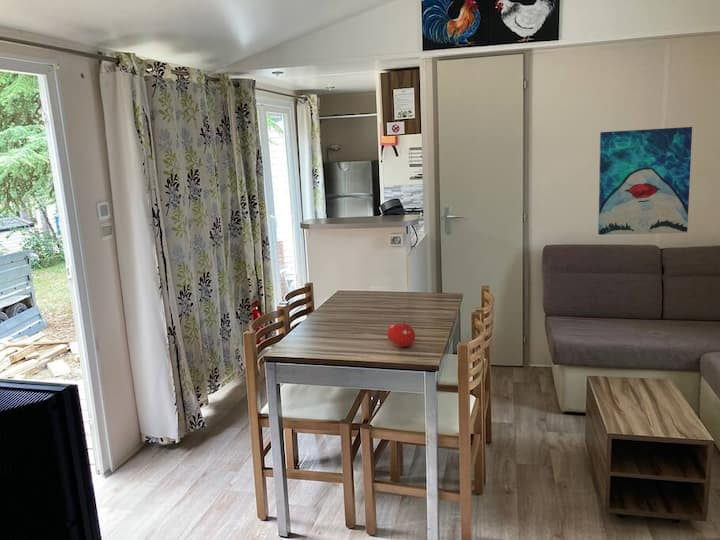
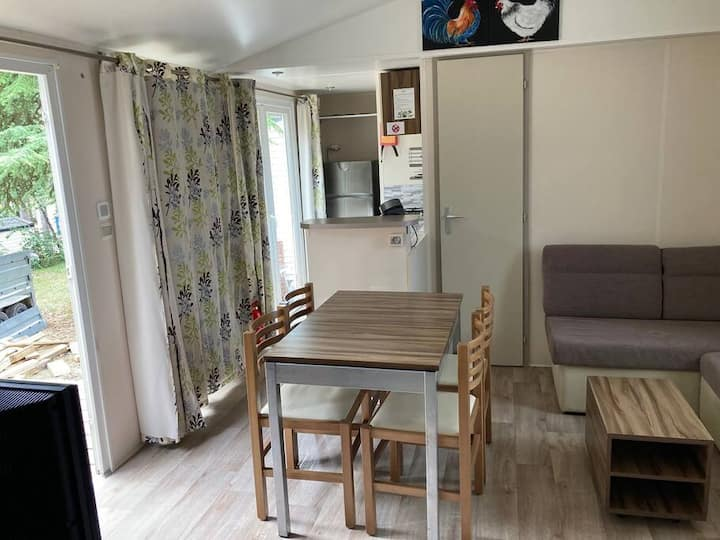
- wall art (643, 182)
- fruit (400, 333)
